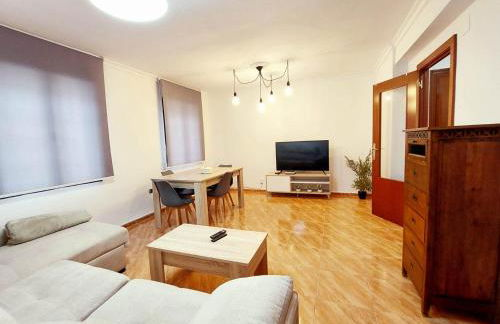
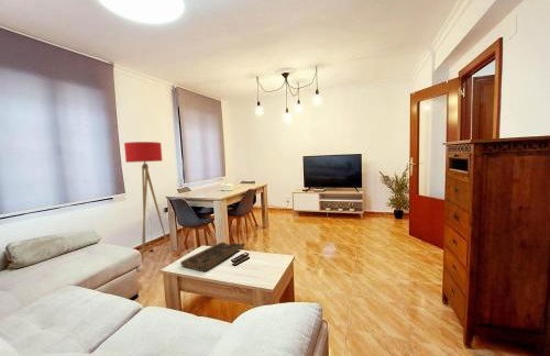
+ floor lamp (145, 199)
+ decorative tray (215, 254)
